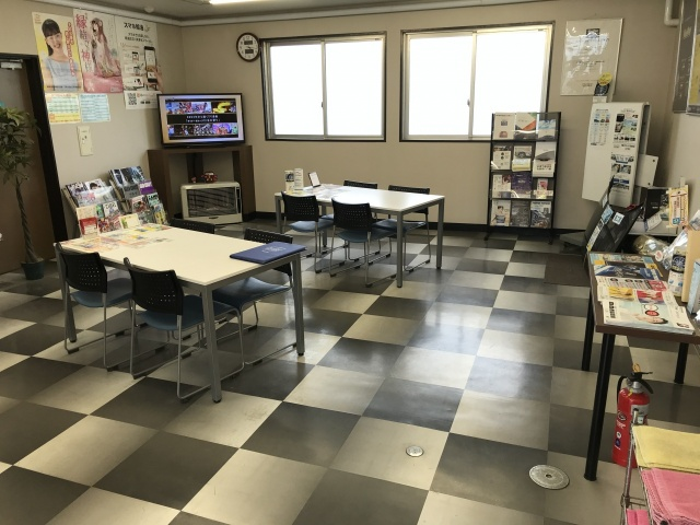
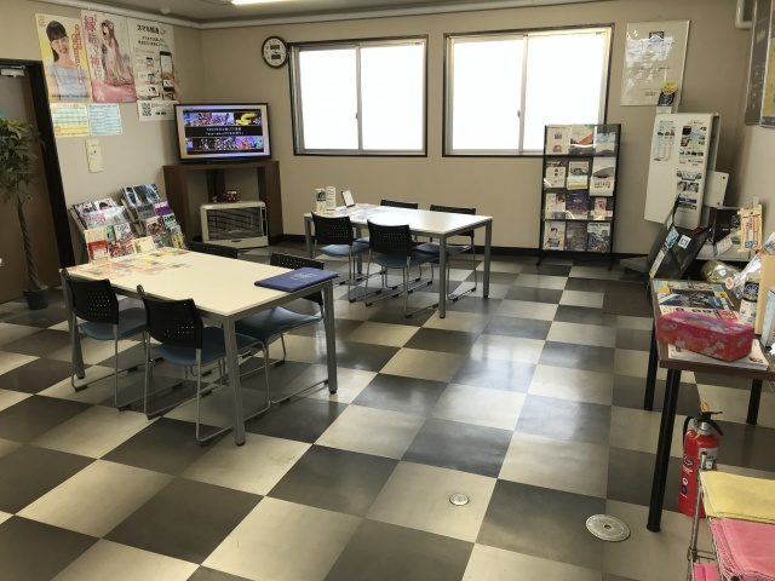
+ tissue box (702, 334)
